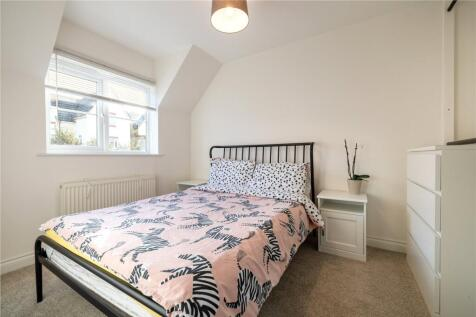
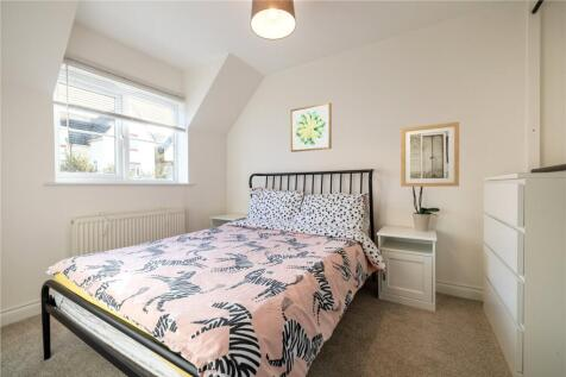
+ wall art (428, 156)
+ wall art (309, 128)
